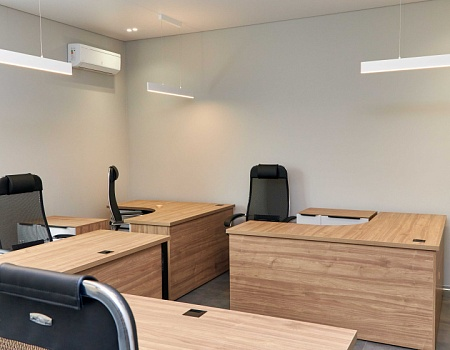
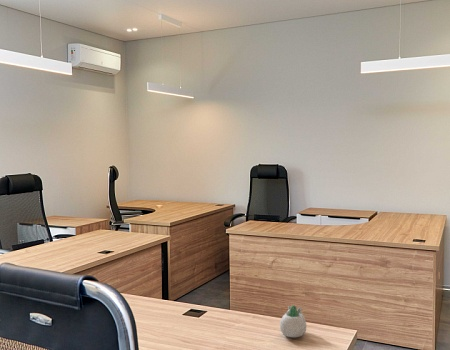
+ succulent planter (293, 319)
